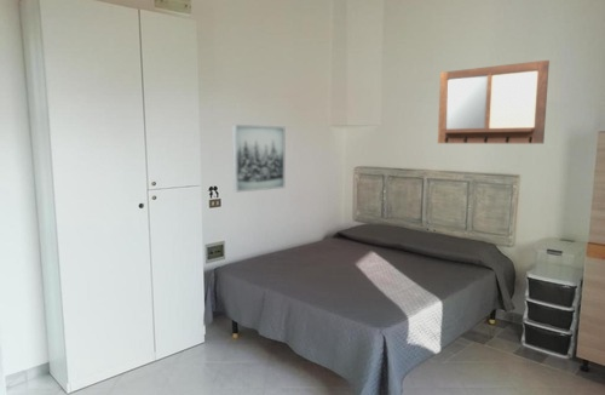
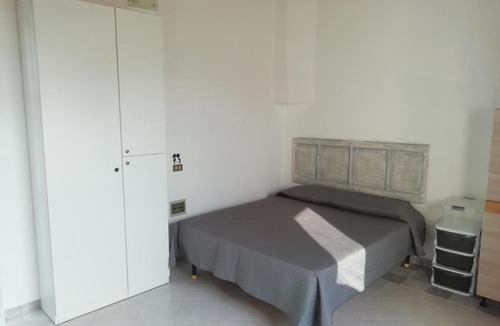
- writing board (486, 104)
- wall art (260, 158)
